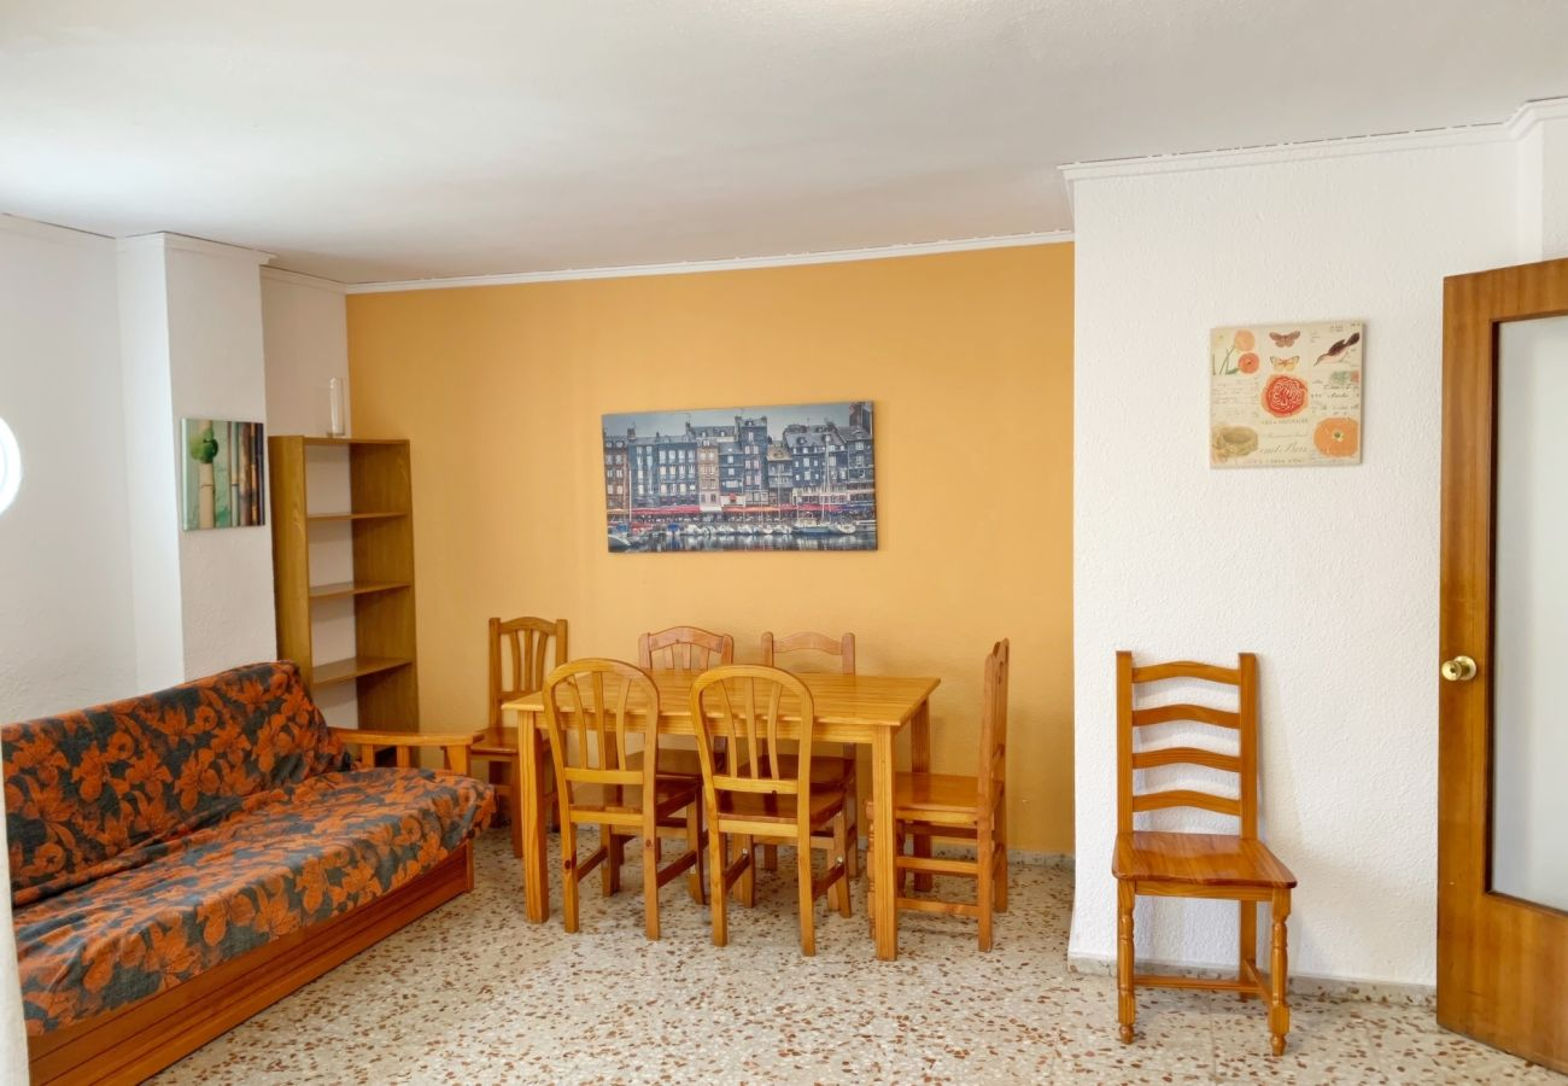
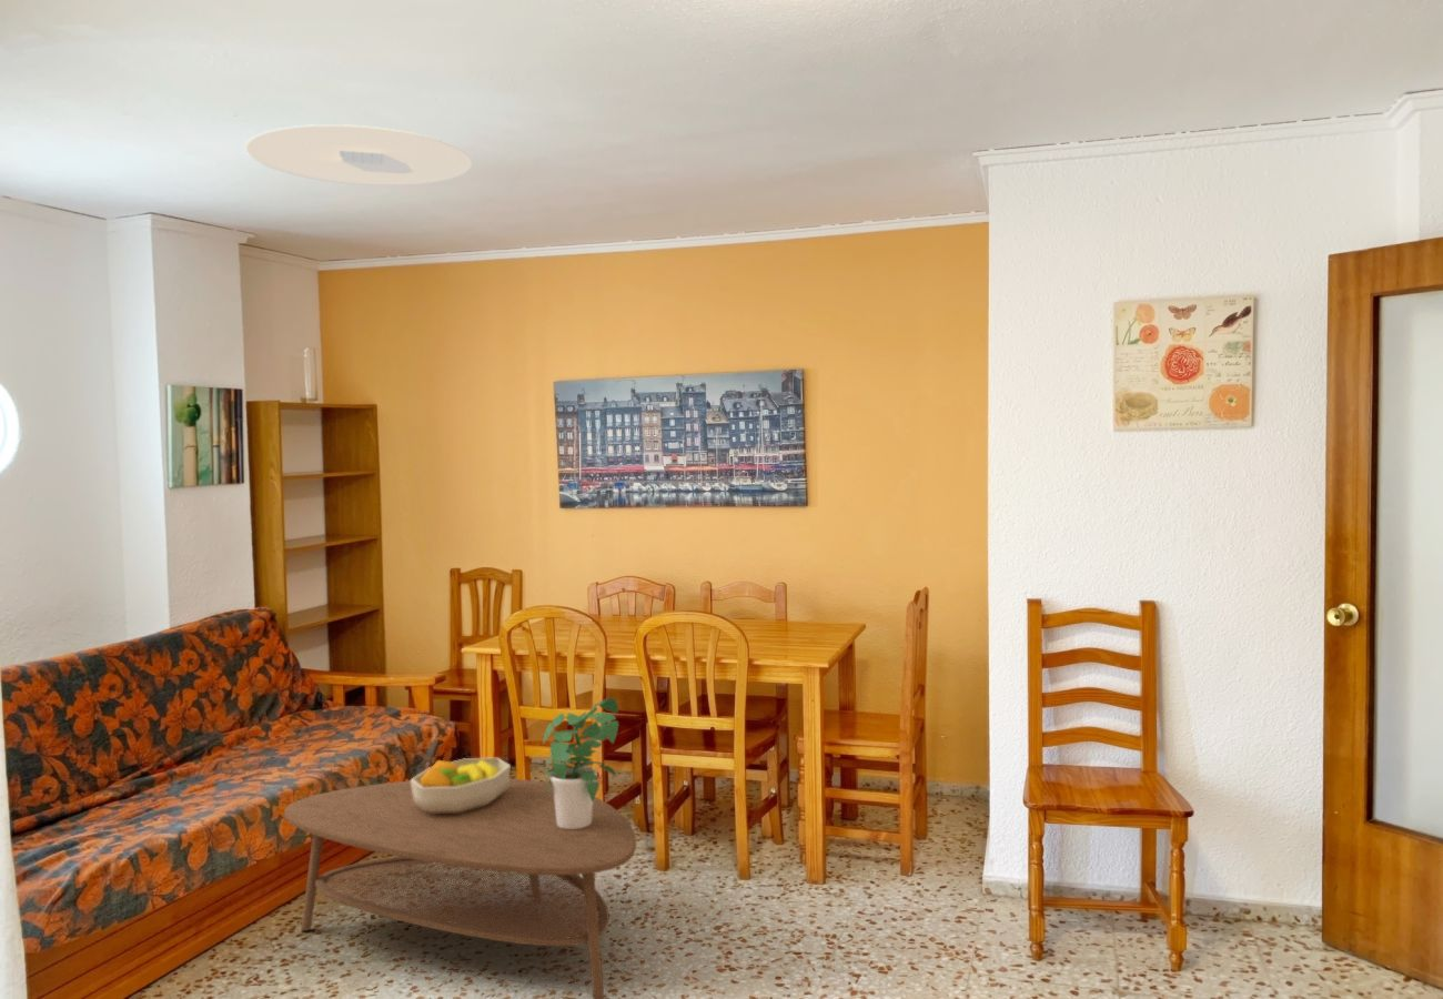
+ coffee table (477, 875)
+ fruit bowl (461, 779)
+ ceiling light (362, 147)
+ potted plant (583, 761)
